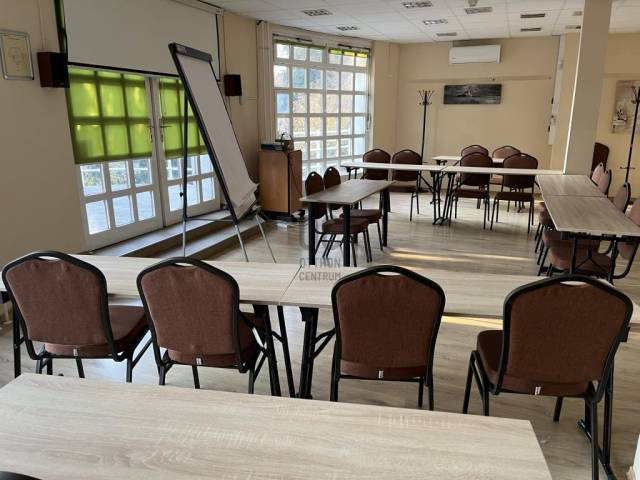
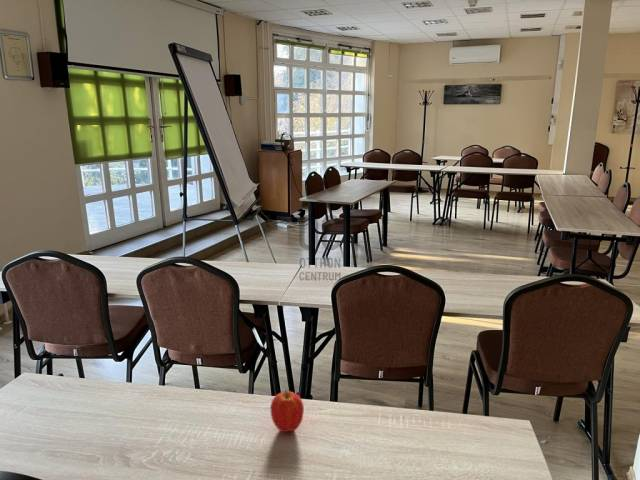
+ apple (287, 410)
